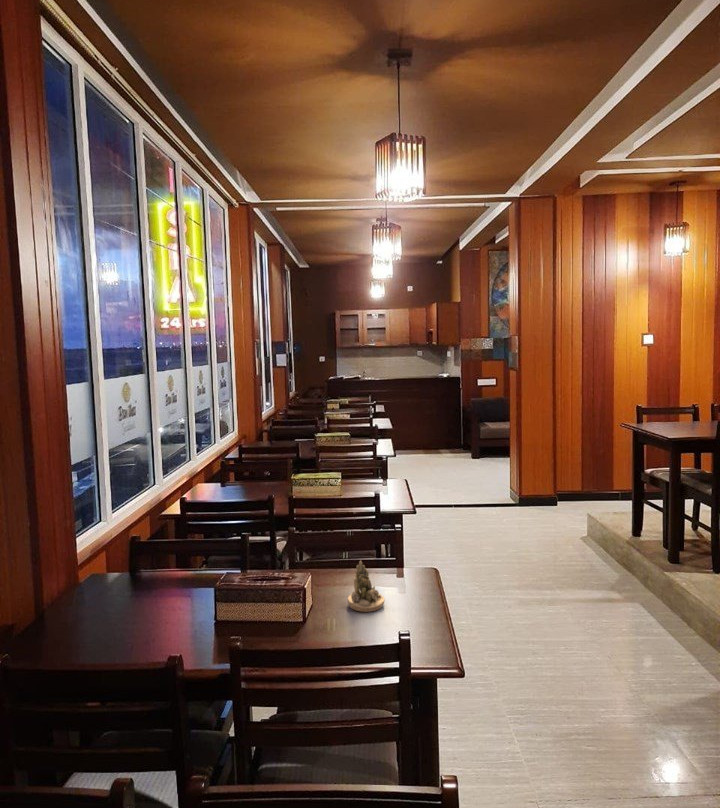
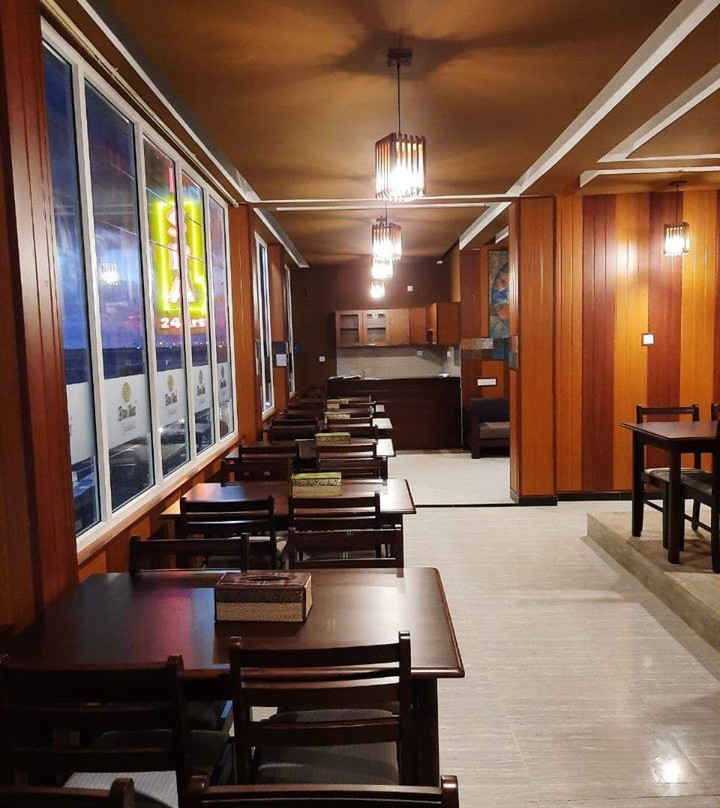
- succulent planter (365, 583)
